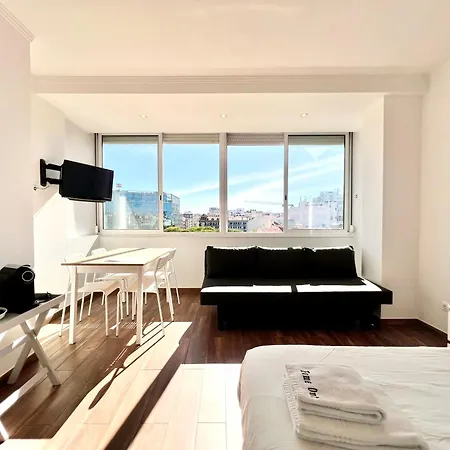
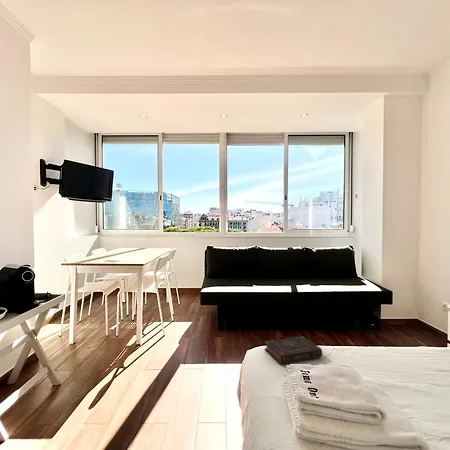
+ book (292, 349)
